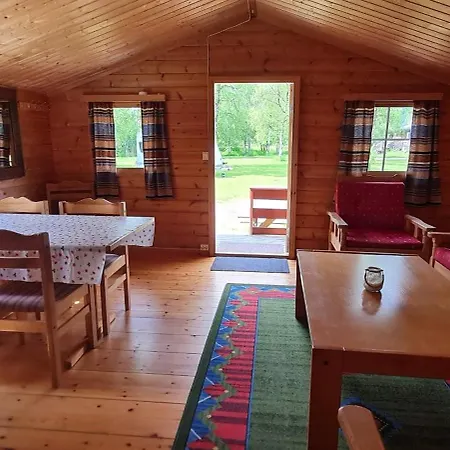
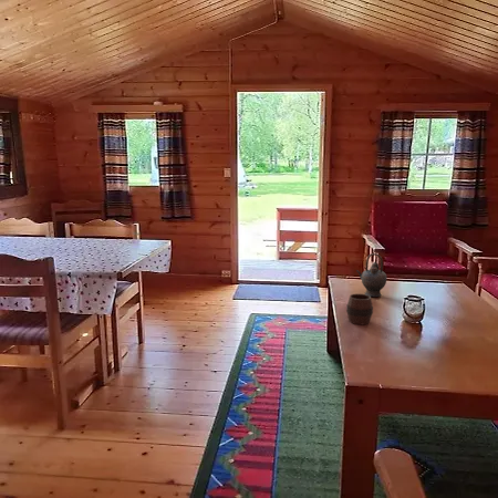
+ cup (360, 309)
+ teapot (371, 273)
